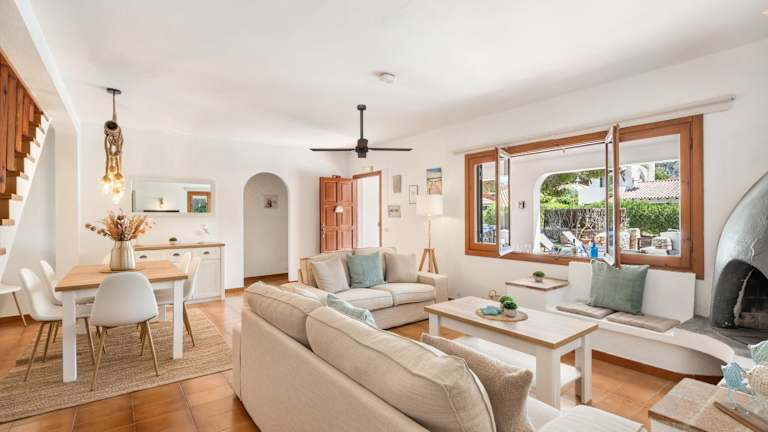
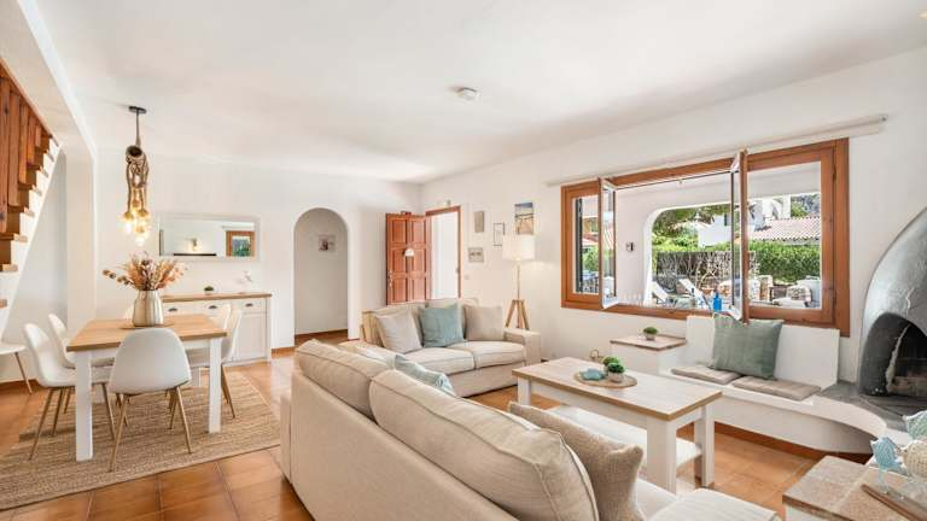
- ceiling fan (361, 129)
